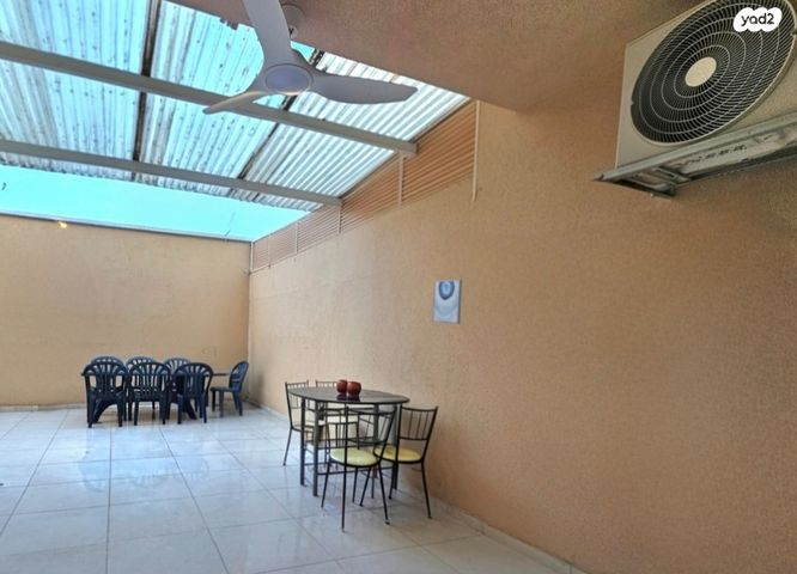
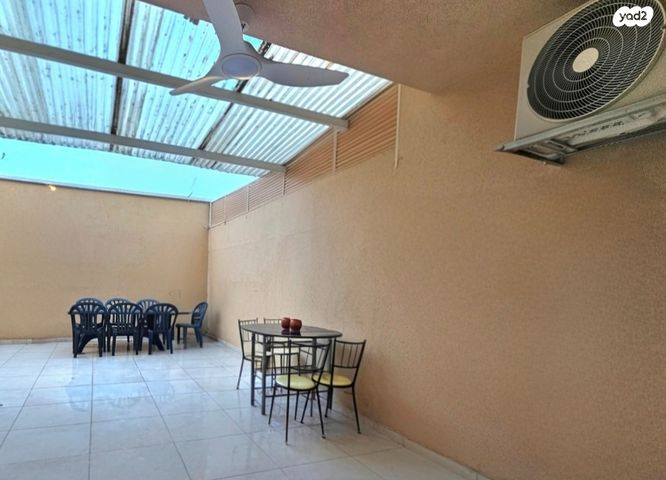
- wall art (446, 301)
